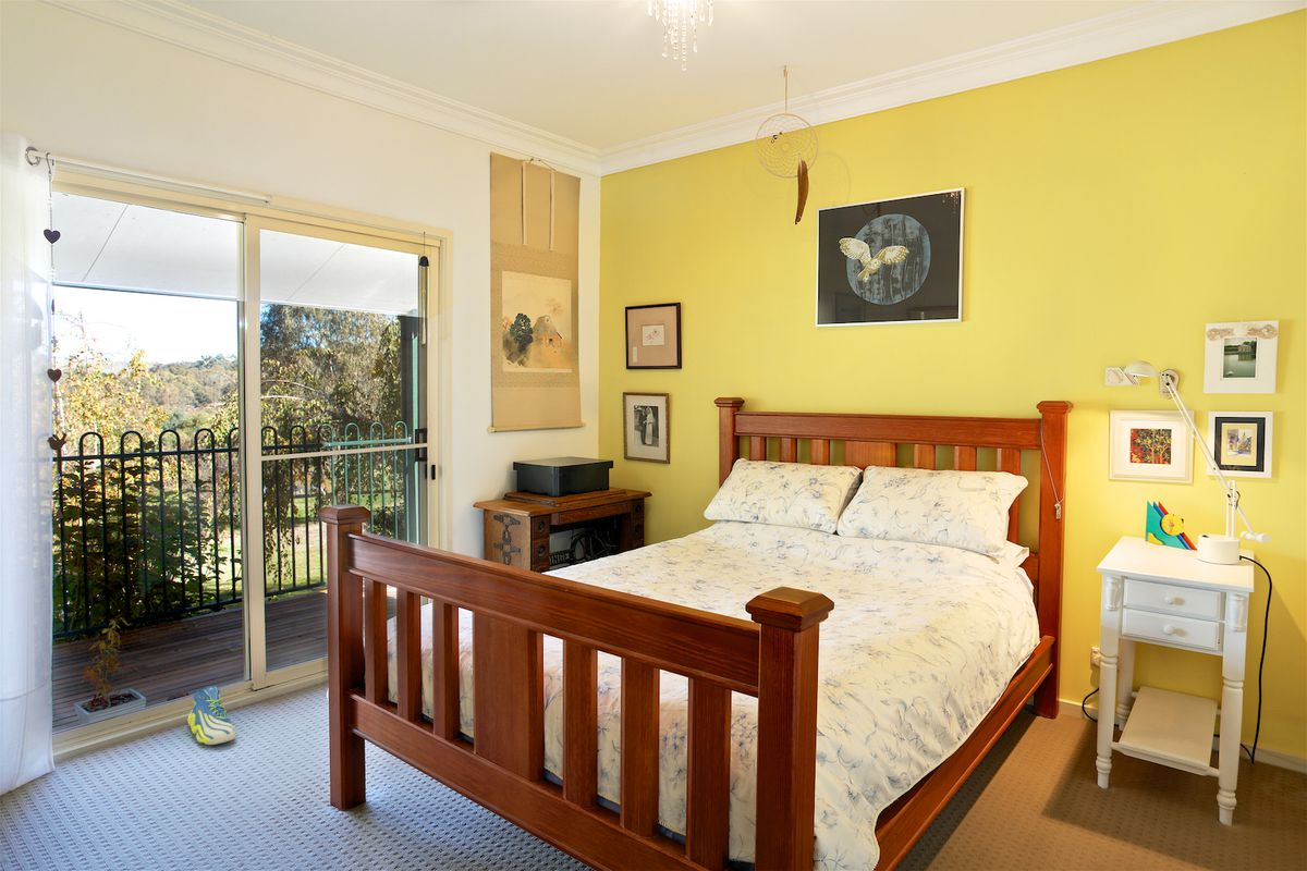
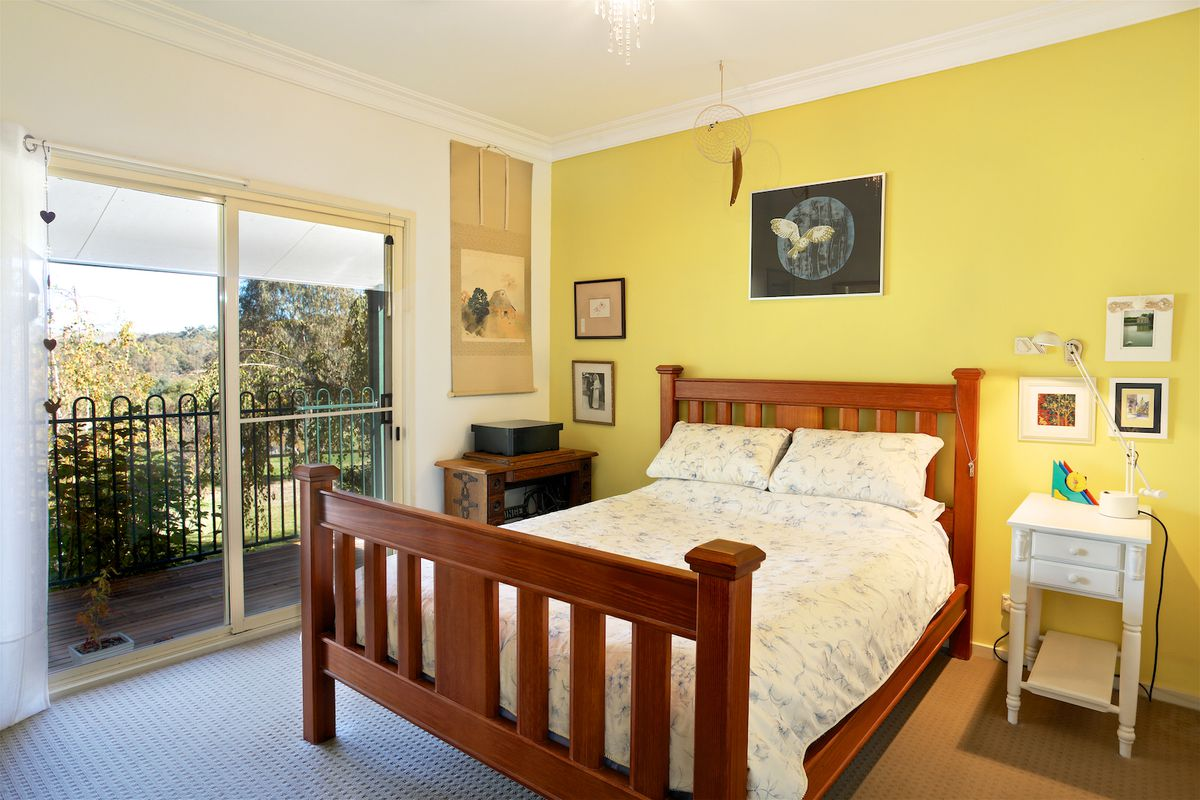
- sneaker (209, 713)
